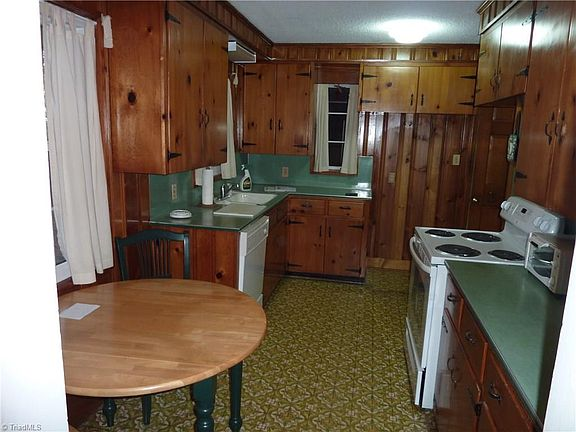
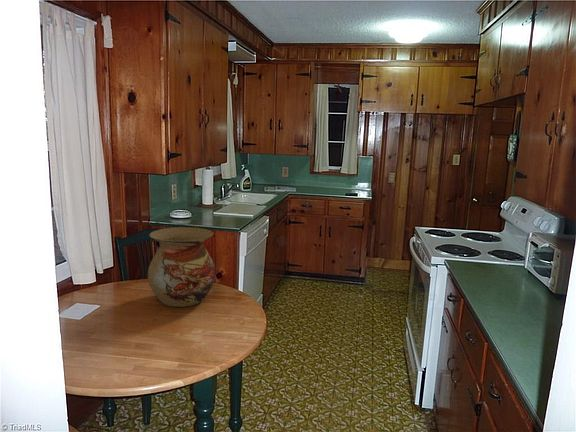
+ vase (182, 266)
